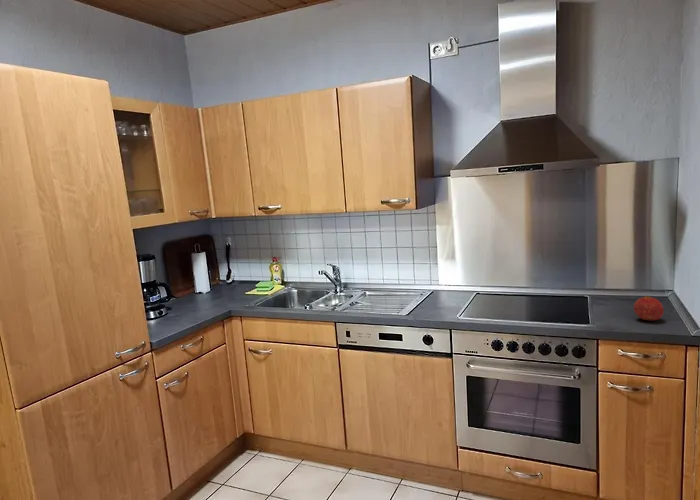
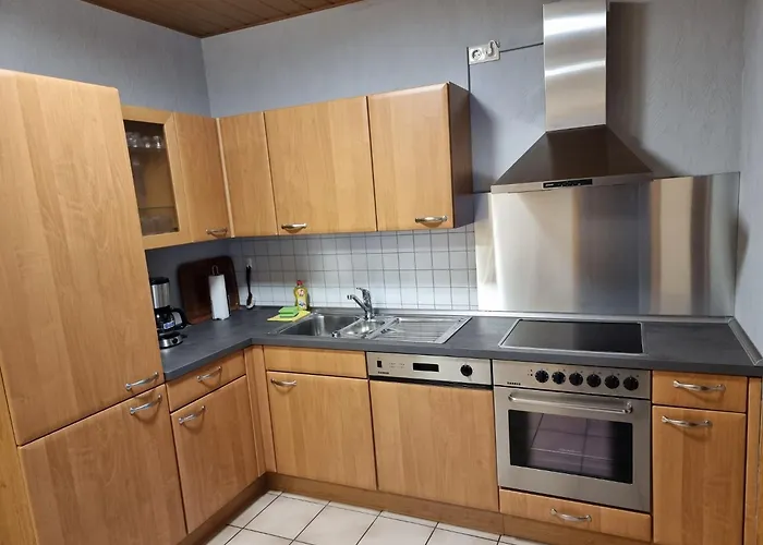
- fruit (648, 307)
